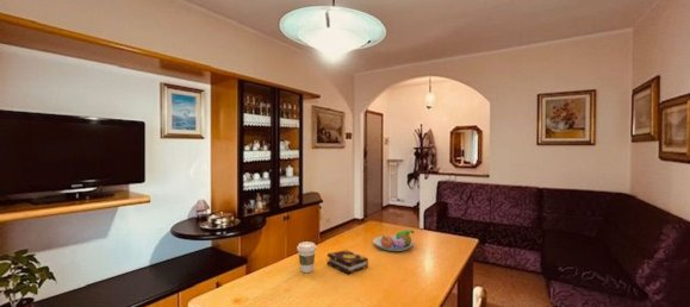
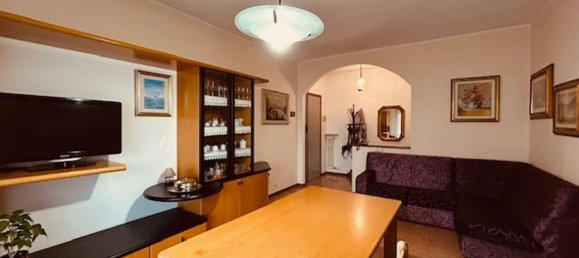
- book (347, 259)
- coffee cup (306, 257)
- fruit bowl (394, 237)
